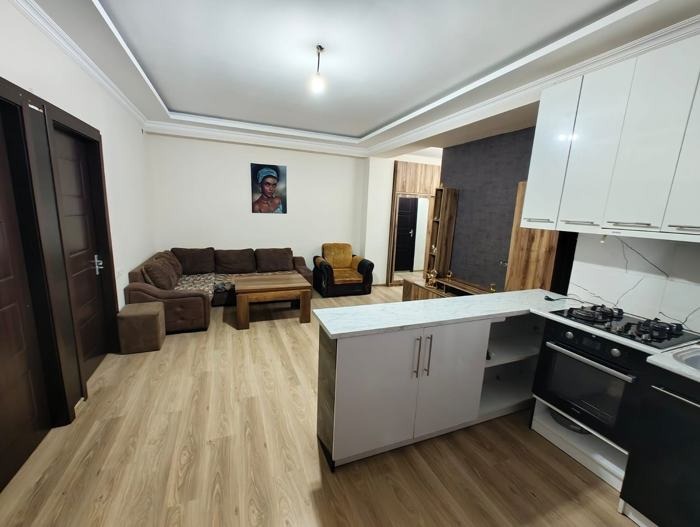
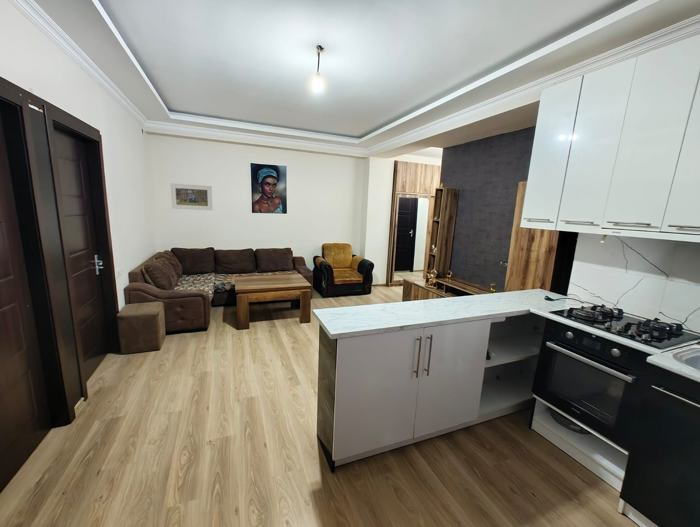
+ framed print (192, 197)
